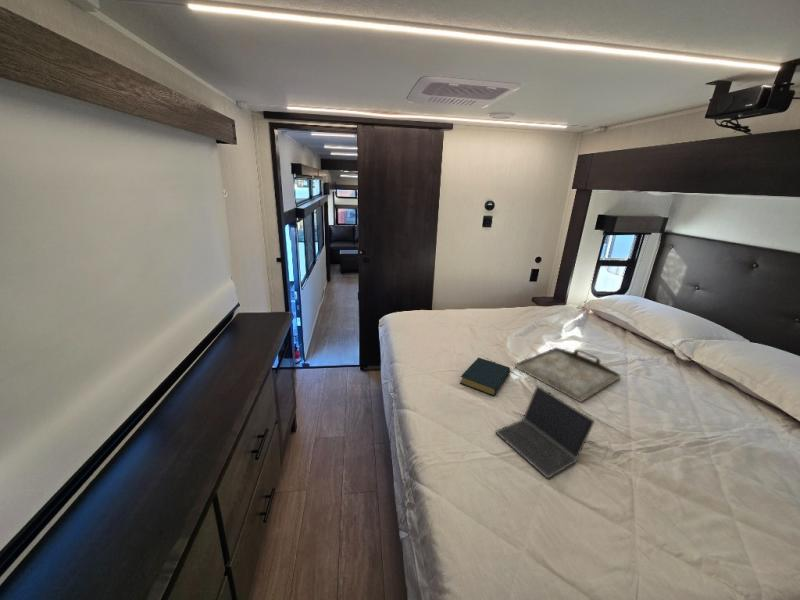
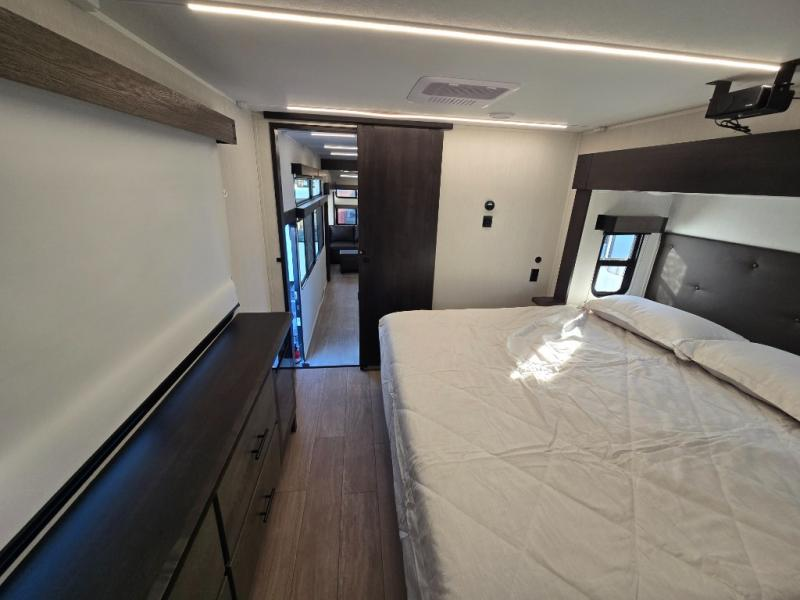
- serving tray (567, 367)
- laptop computer (542, 427)
- hardback book (485, 375)
